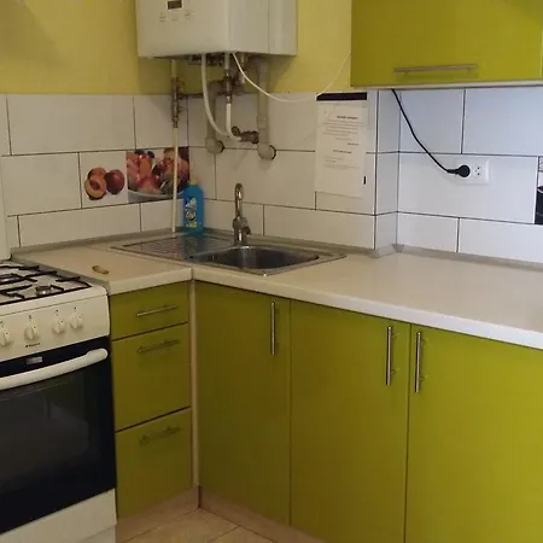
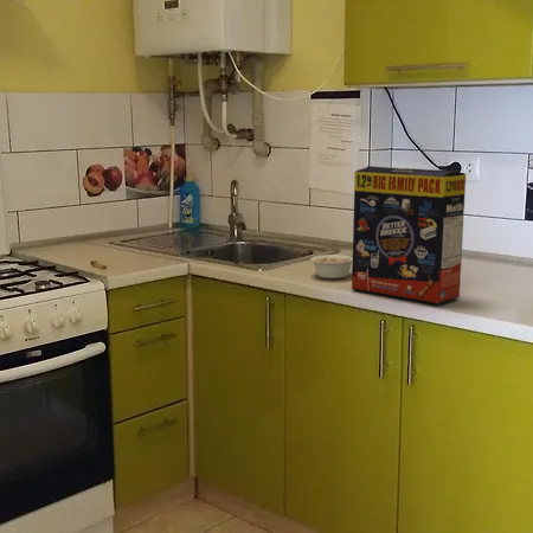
+ cereal box (406, 231)
+ legume (333, 264)
